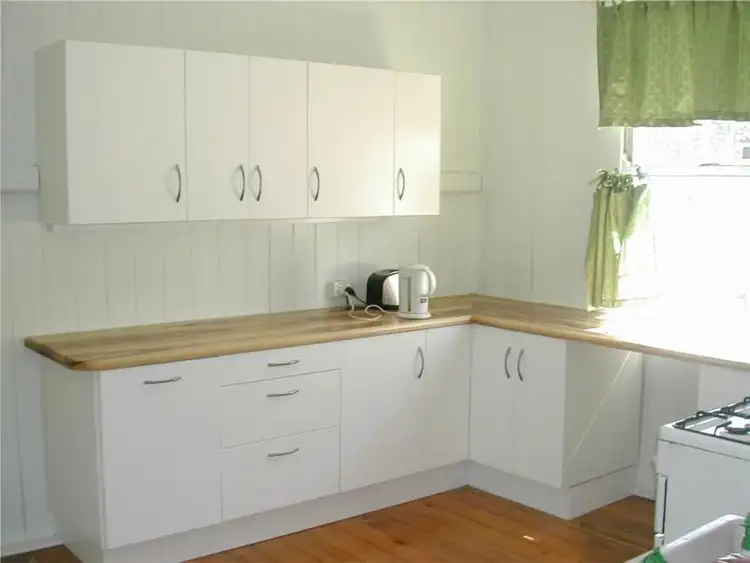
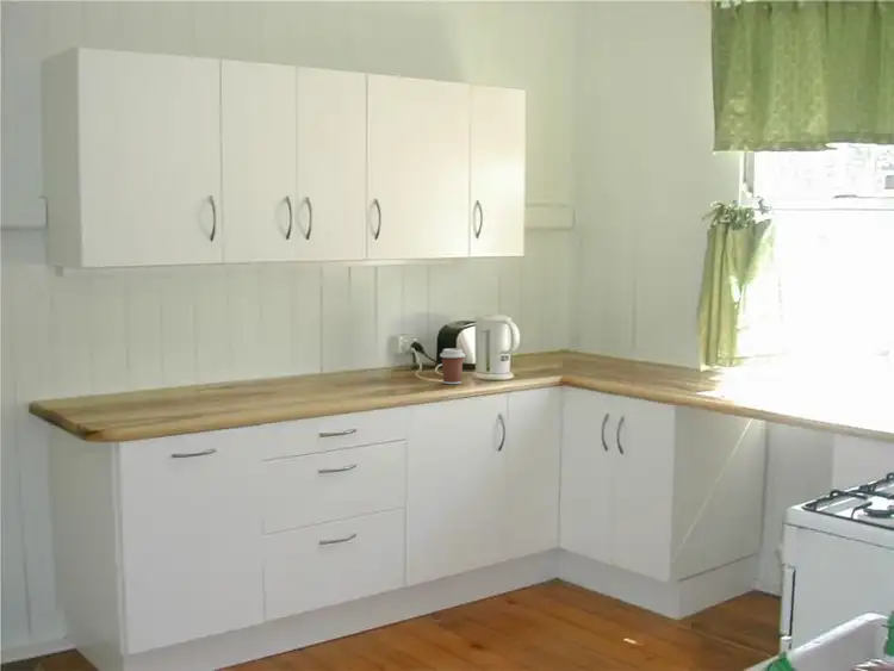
+ coffee cup (452, 366)
